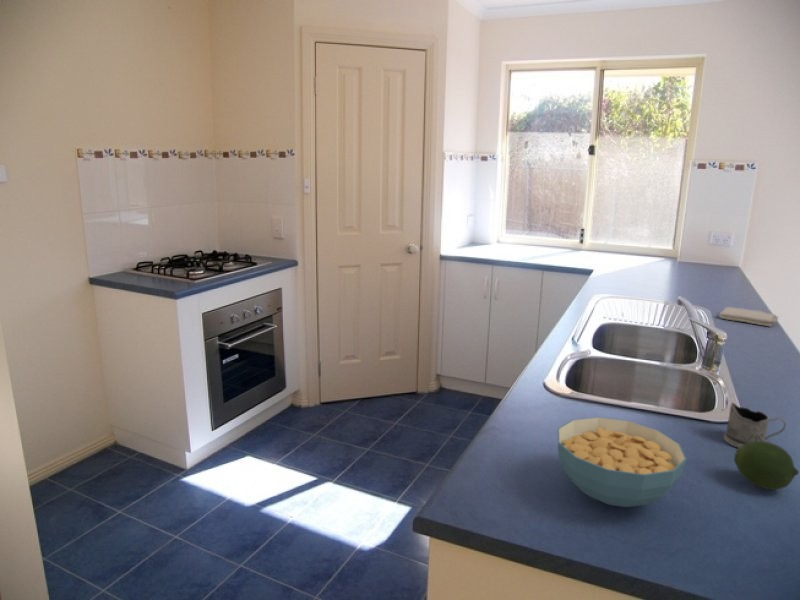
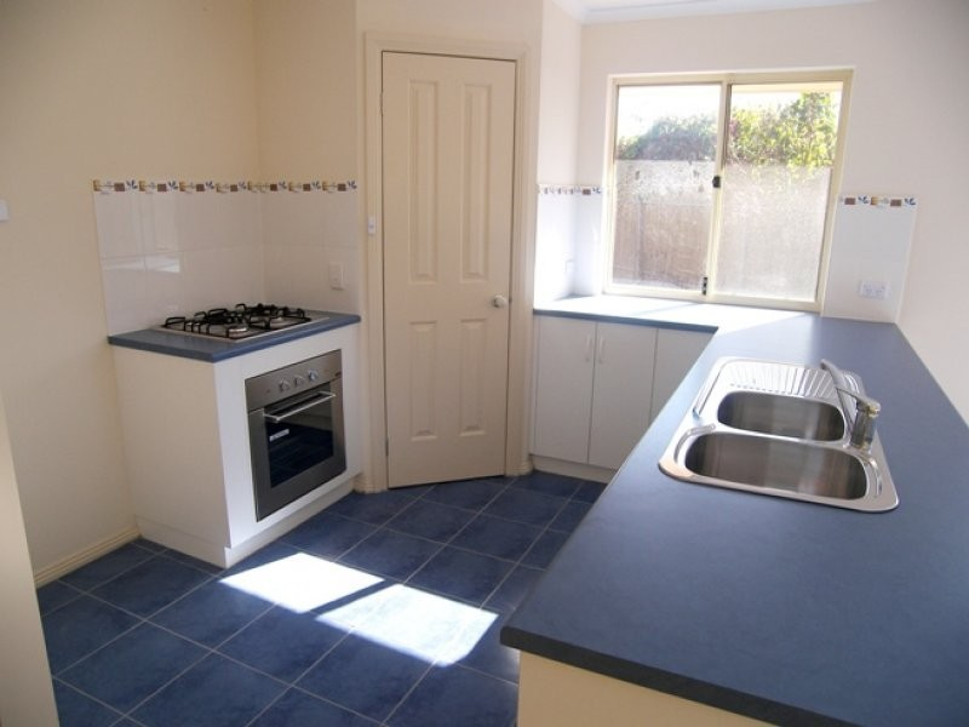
- tea glass holder (754, 425)
- washcloth (748, 315)
- fruit (764, 465)
- cereal bowl (615, 469)
